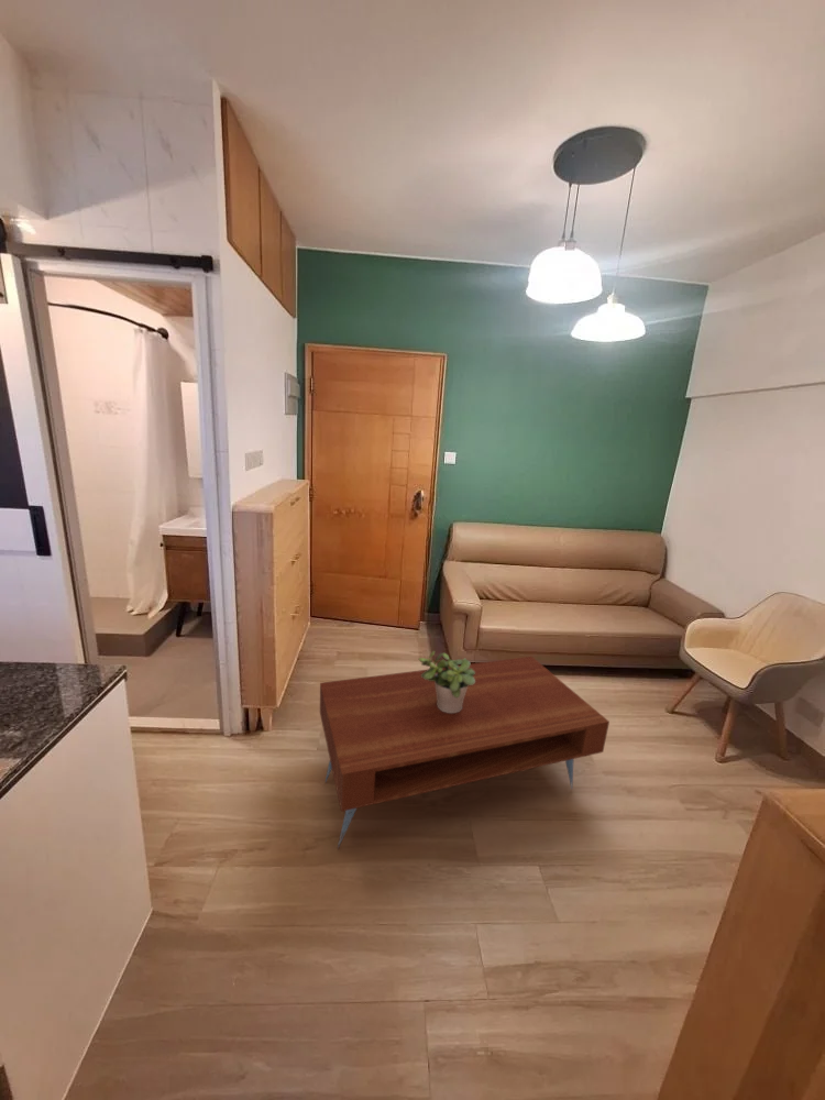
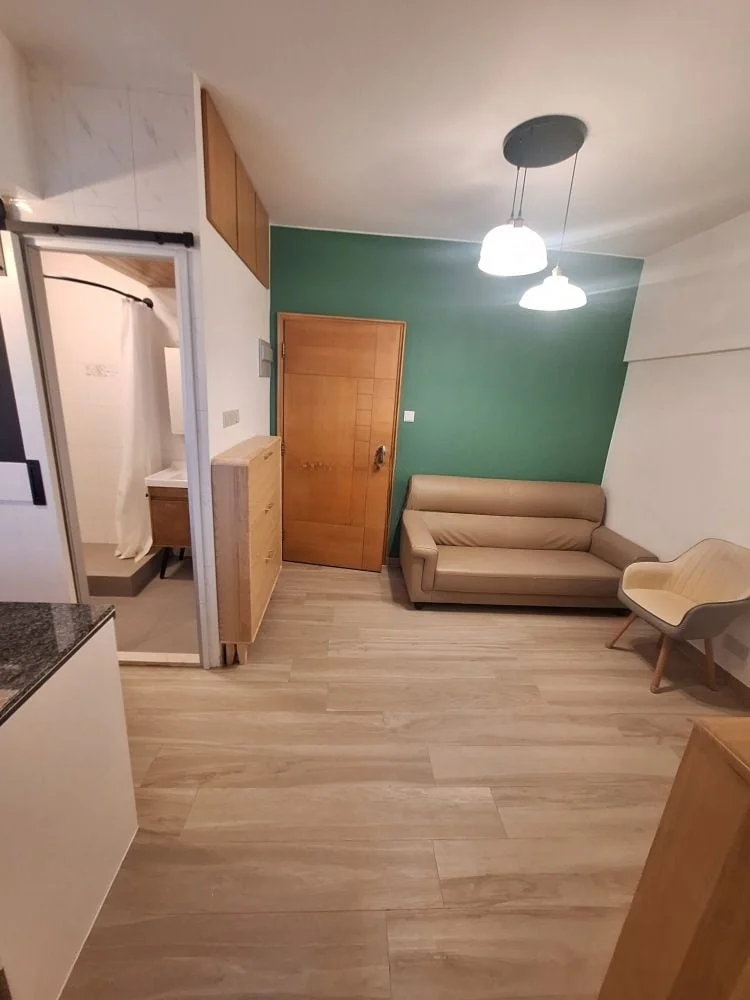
- potted plant (446, 682)
- coffee table (454, 745)
